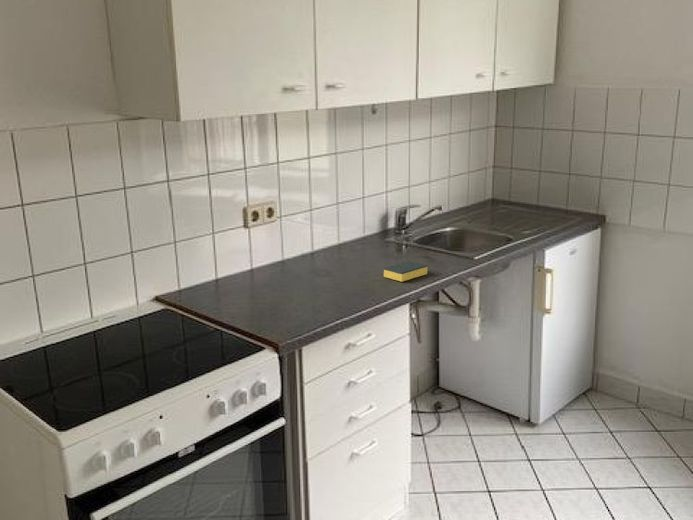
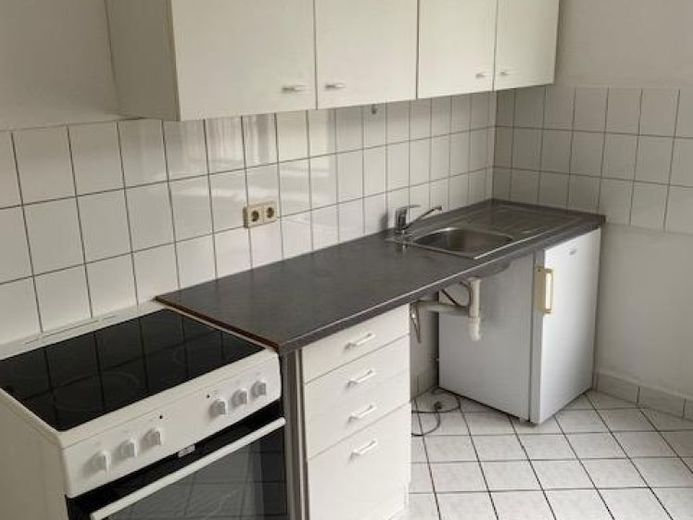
- sponge (405, 270)
